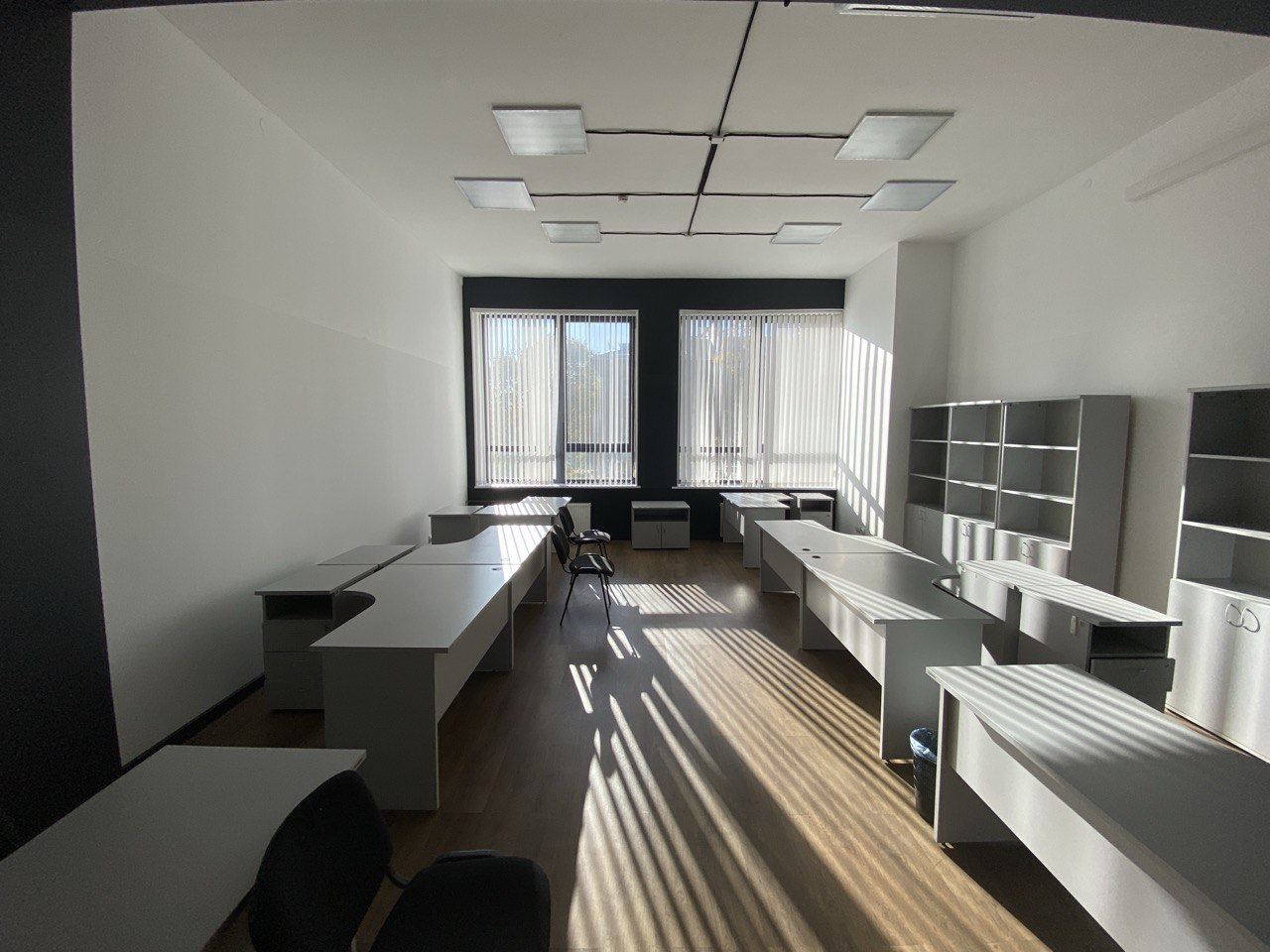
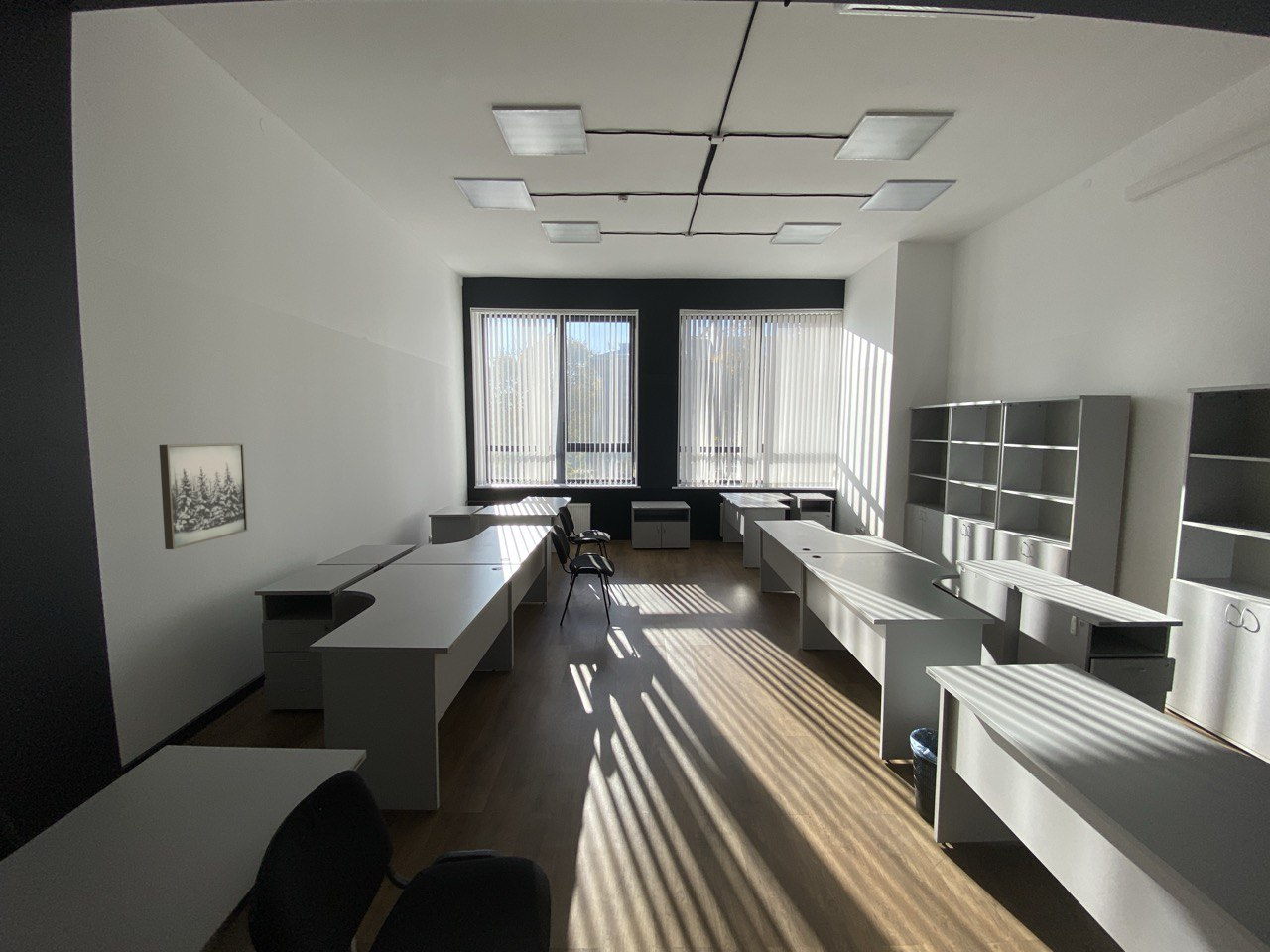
+ wall art (207, 492)
